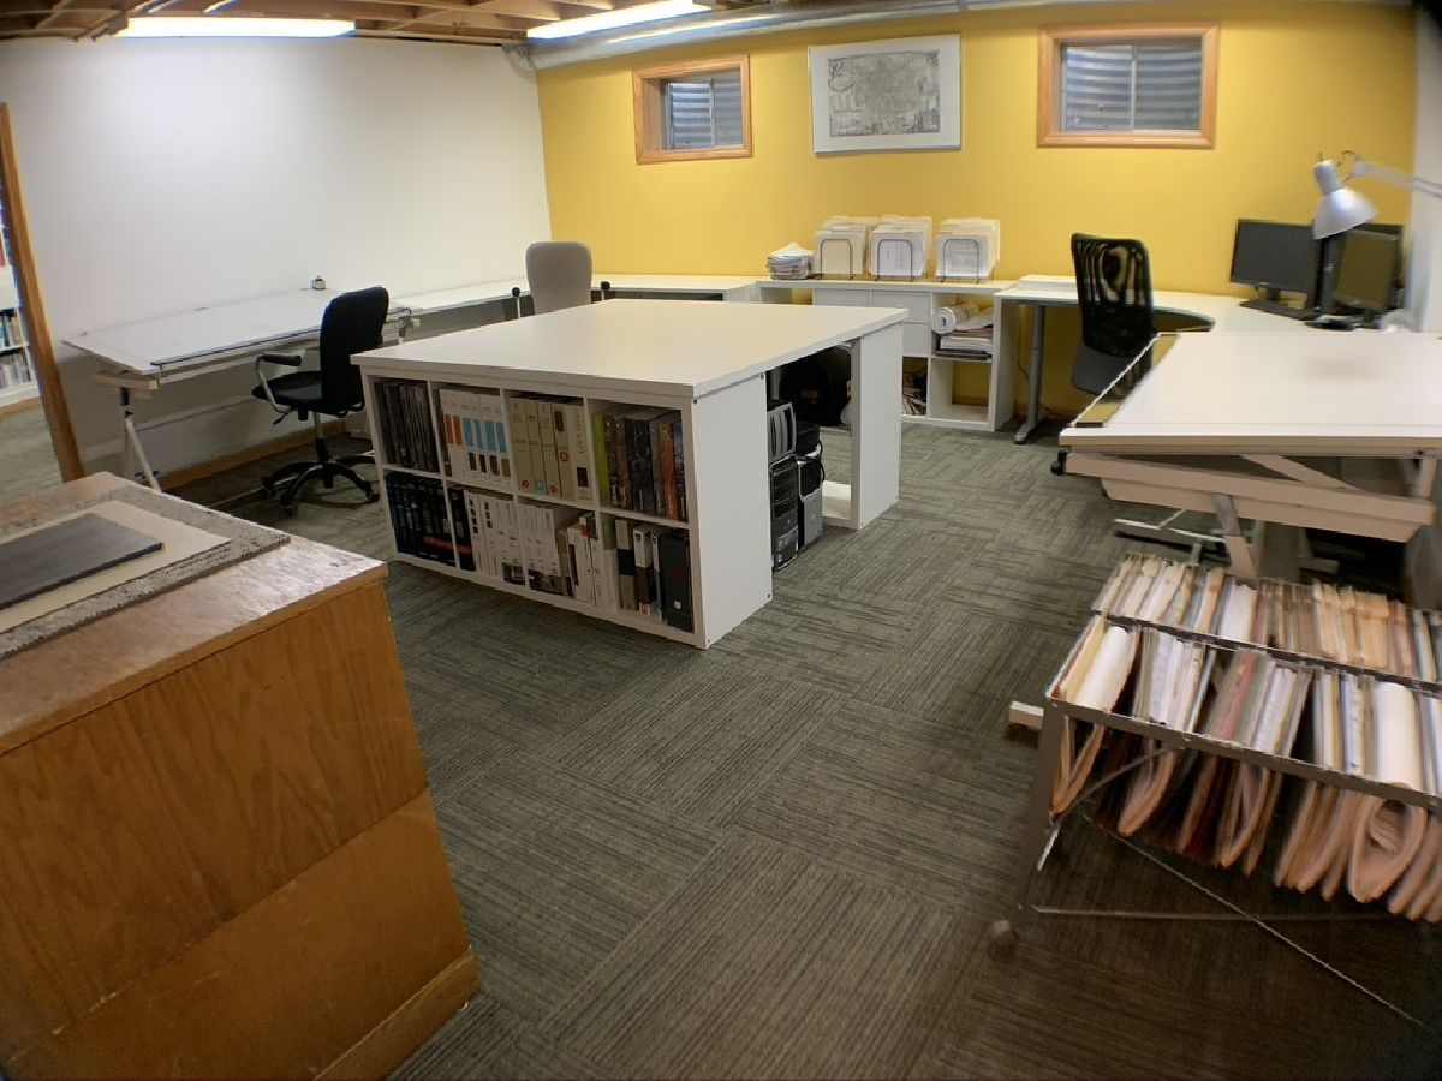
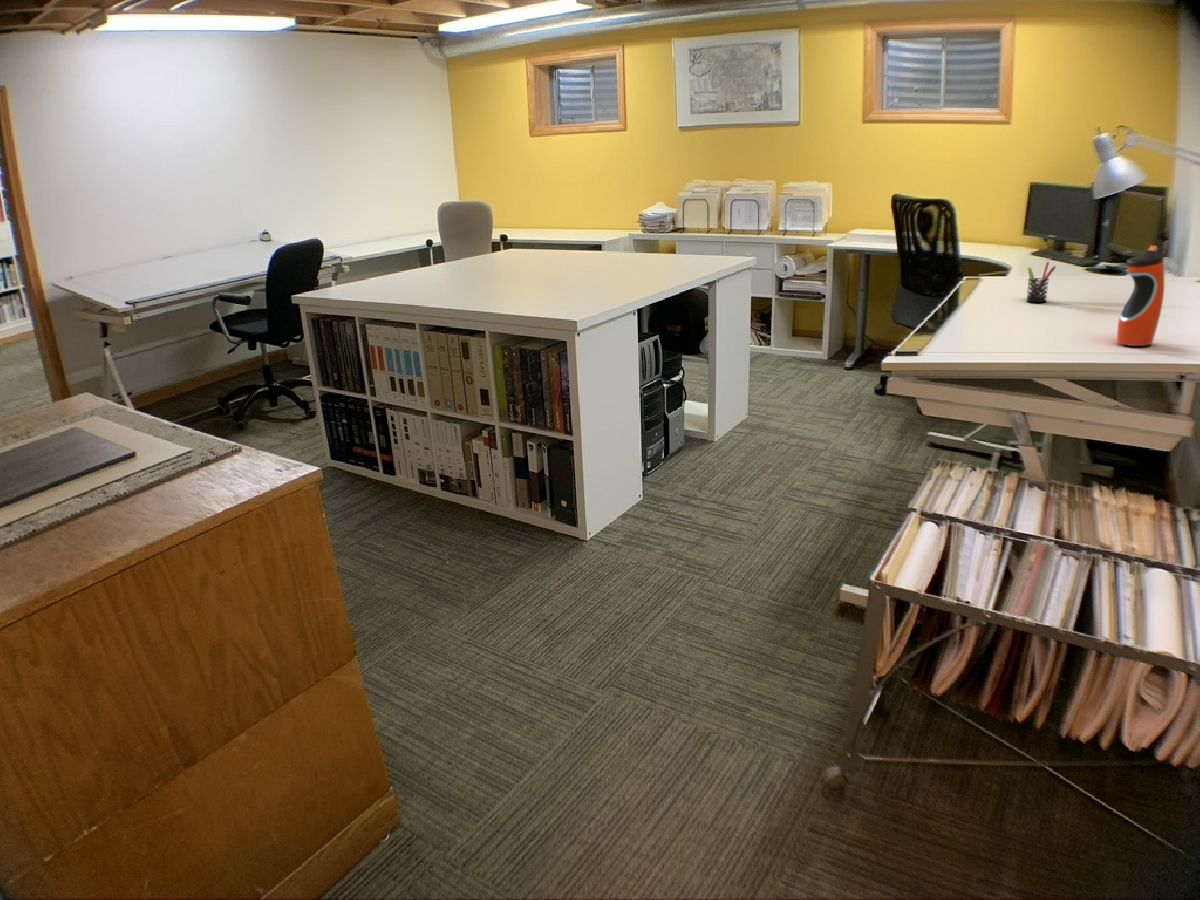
+ pen holder (1037, 281)
+ water bottle (1142, 295)
